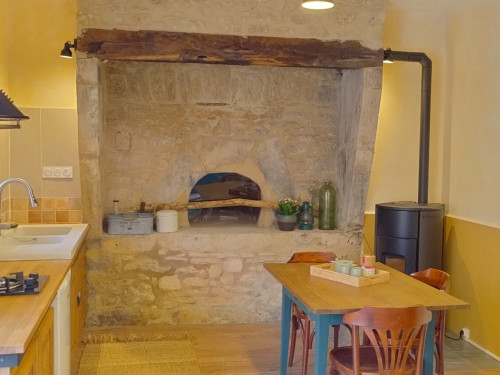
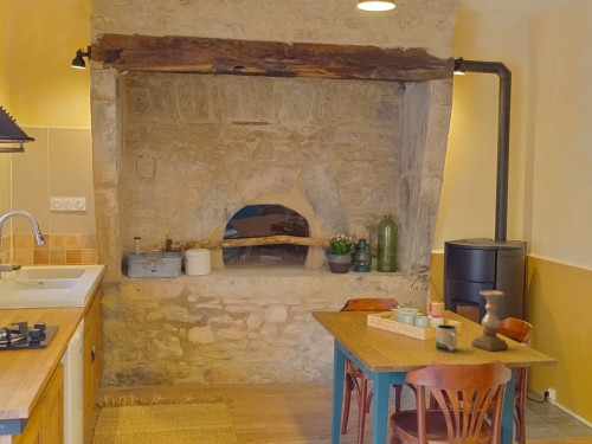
+ candle holder (490, 320)
+ mug (448, 339)
